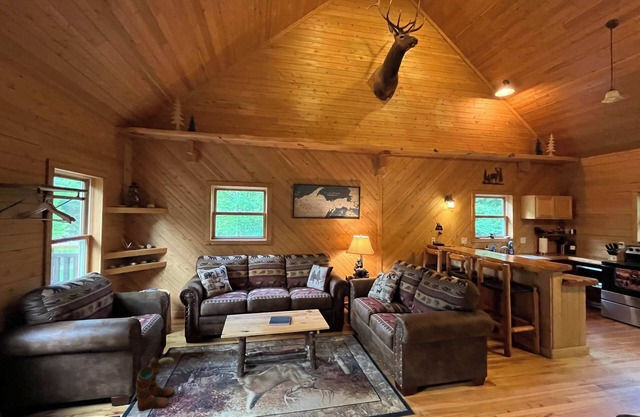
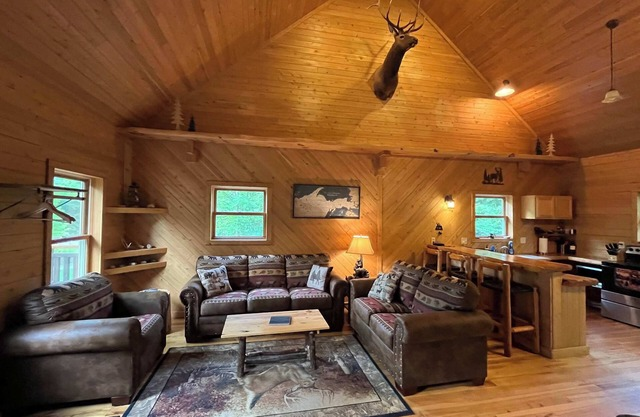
- boots (155, 378)
